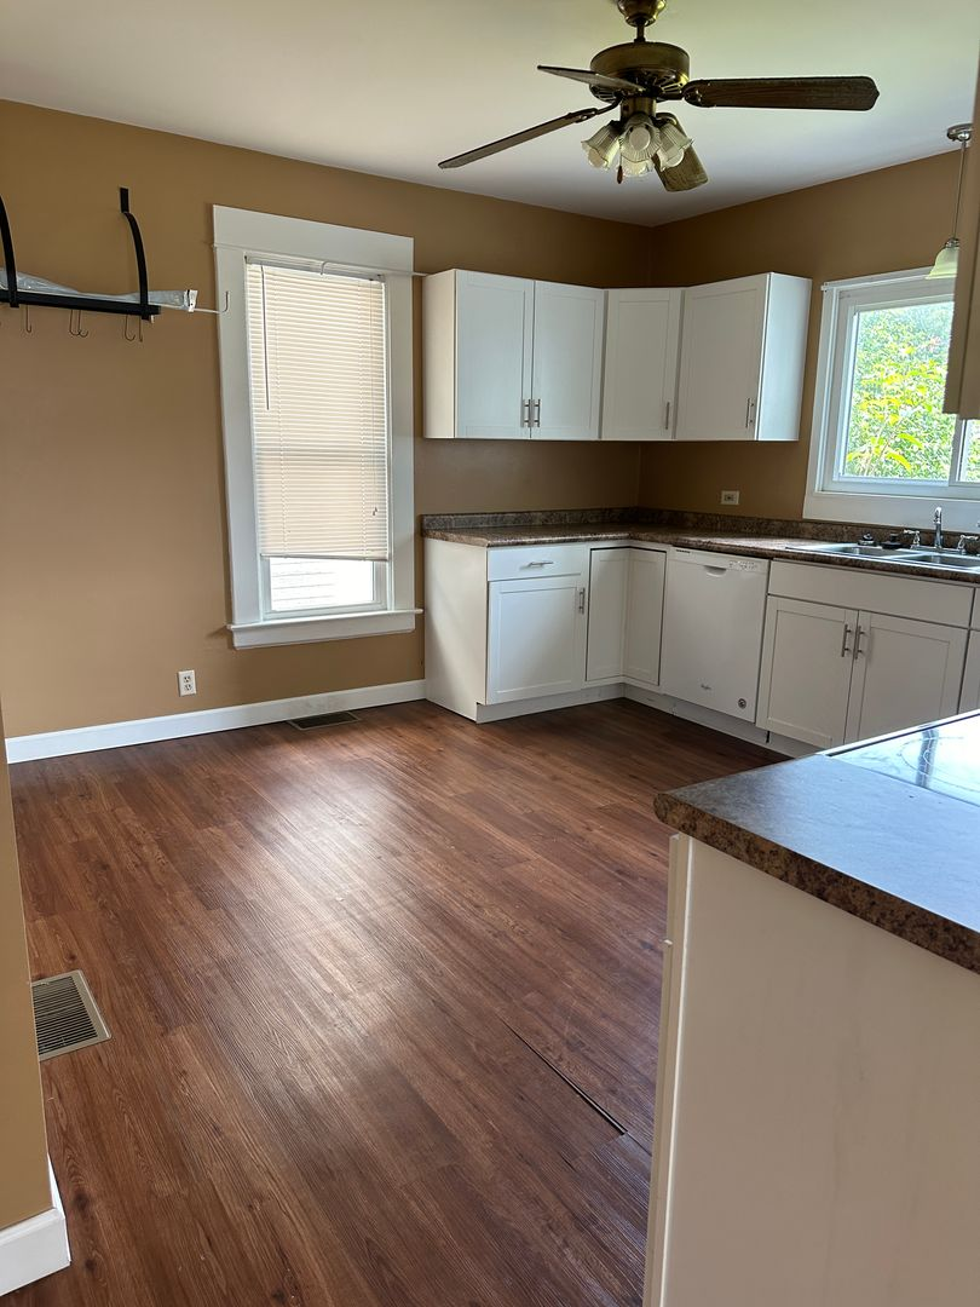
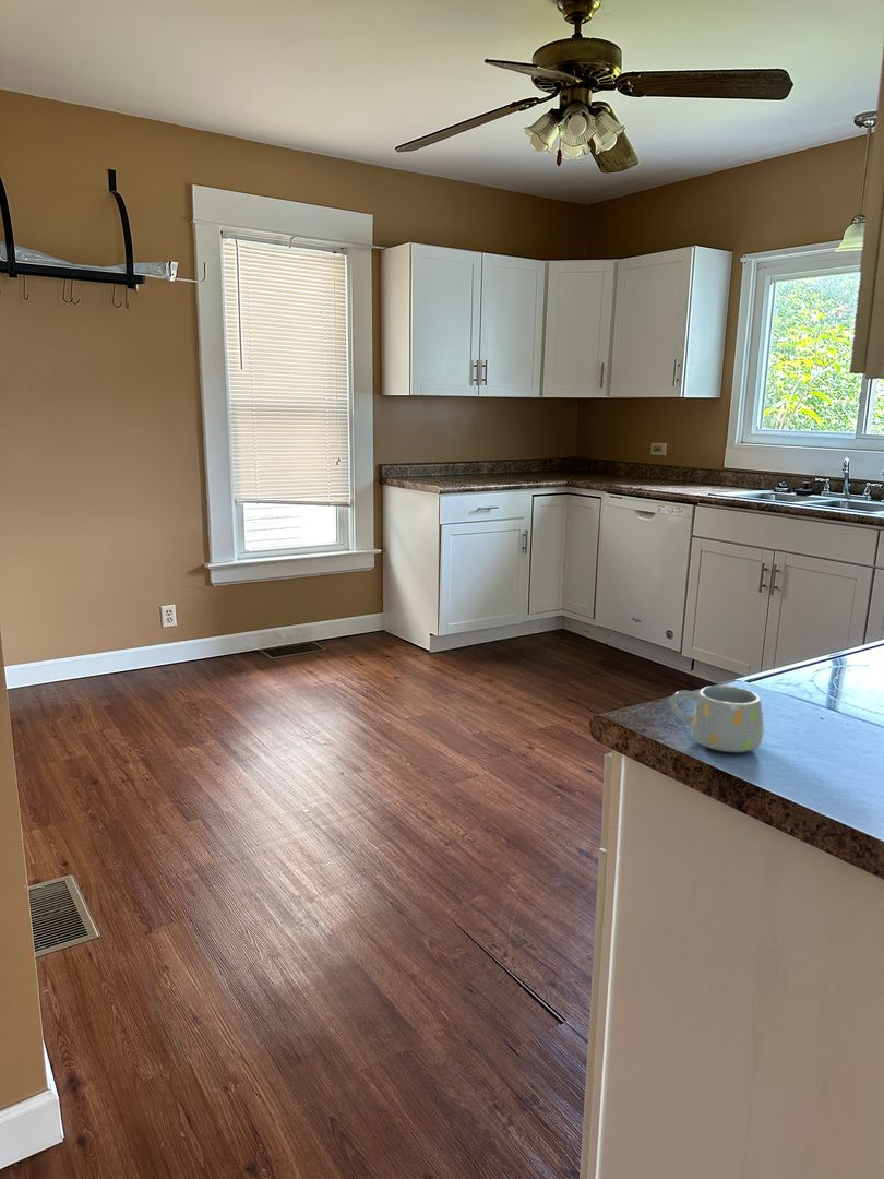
+ mug (715, 716)
